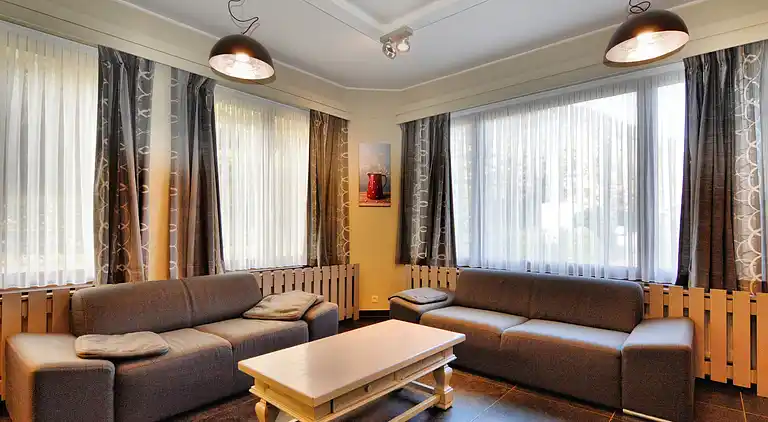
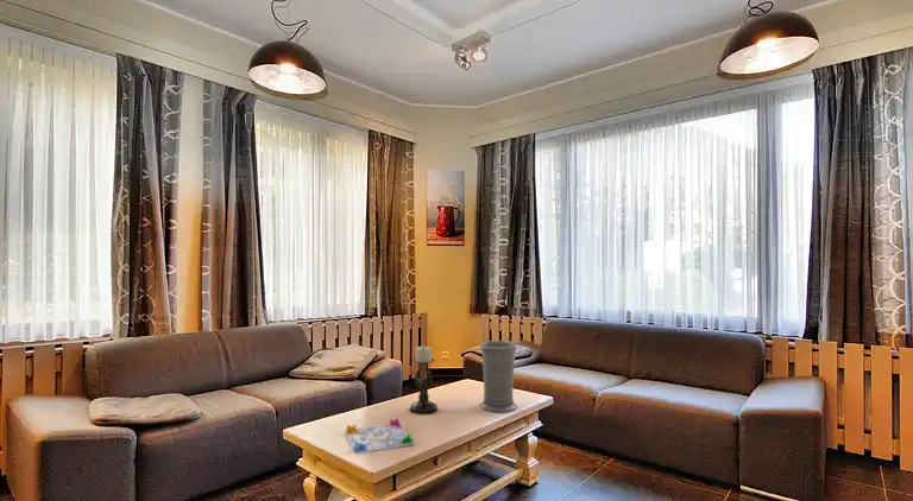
+ candle holder (423, 378)
+ vase (498, 375)
+ board game (378, 433)
